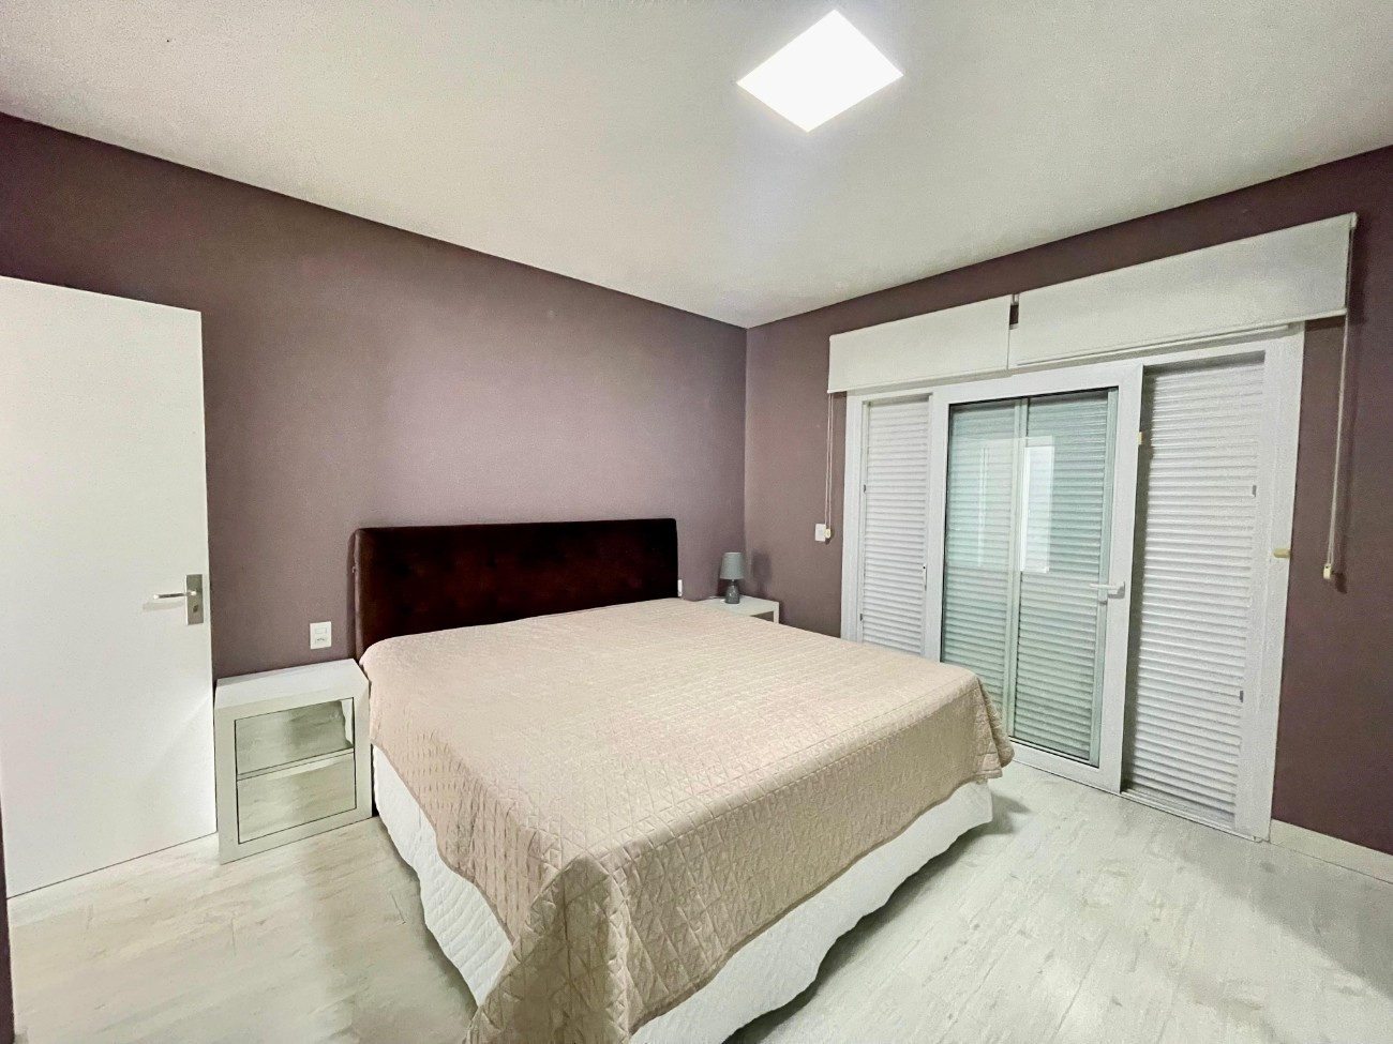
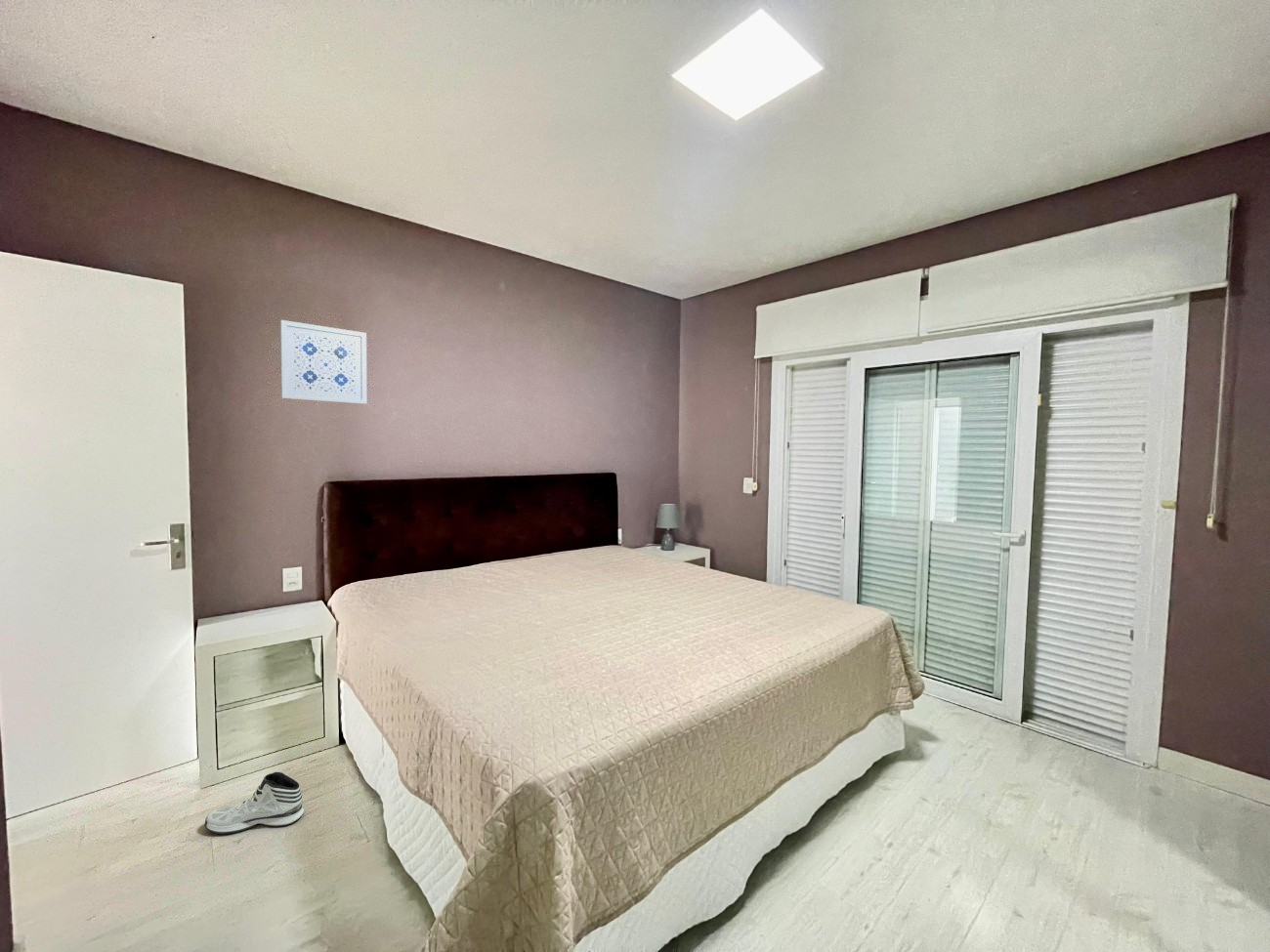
+ sneaker (256, 797)
+ wall art (325, 364)
